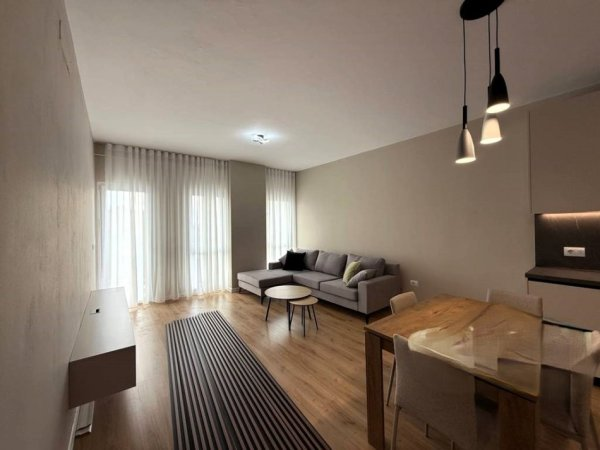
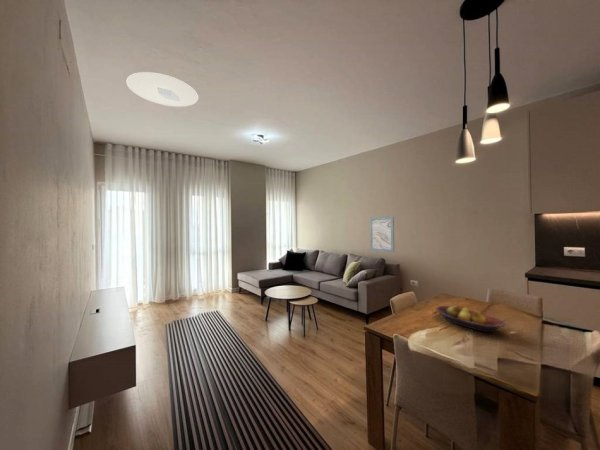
+ ceiling light (164, 88)
+ fruit bowl (467, 316)
+ wall art (381, 234)
